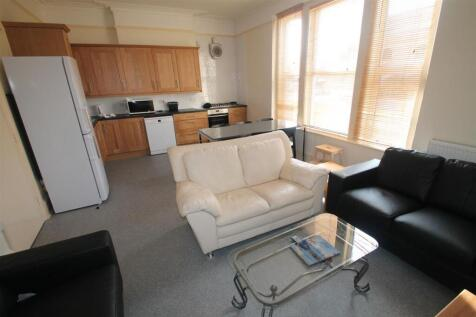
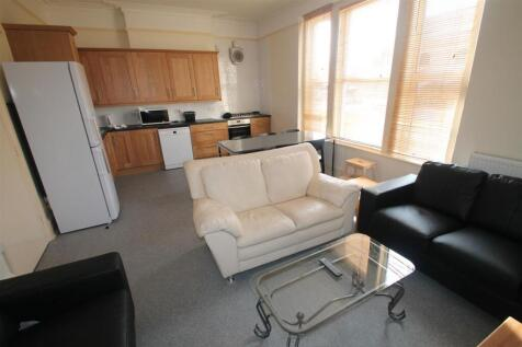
- magazine (314, 249)
